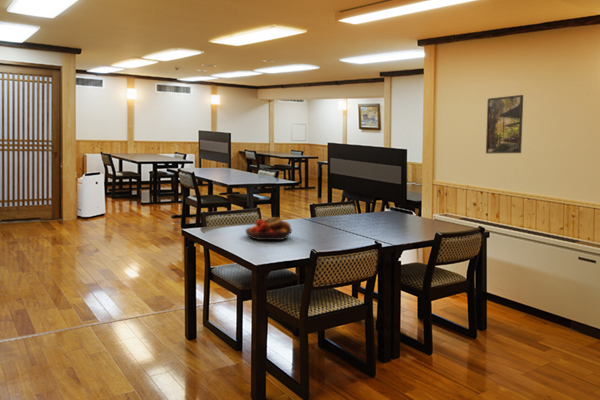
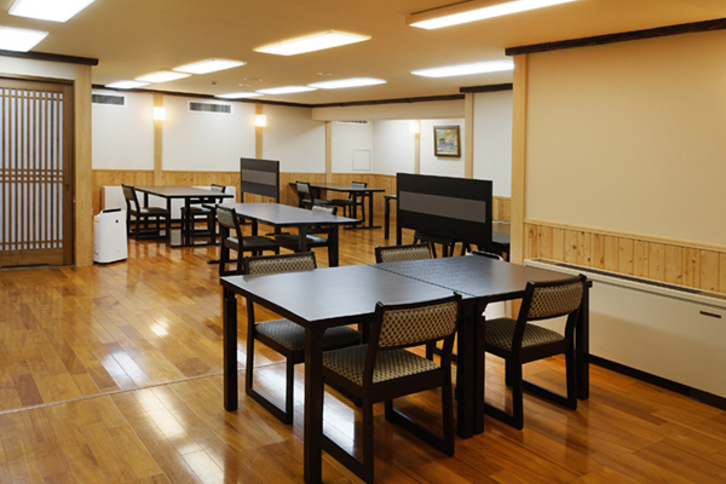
- fruit bowl (268, 227)
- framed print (504, 125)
